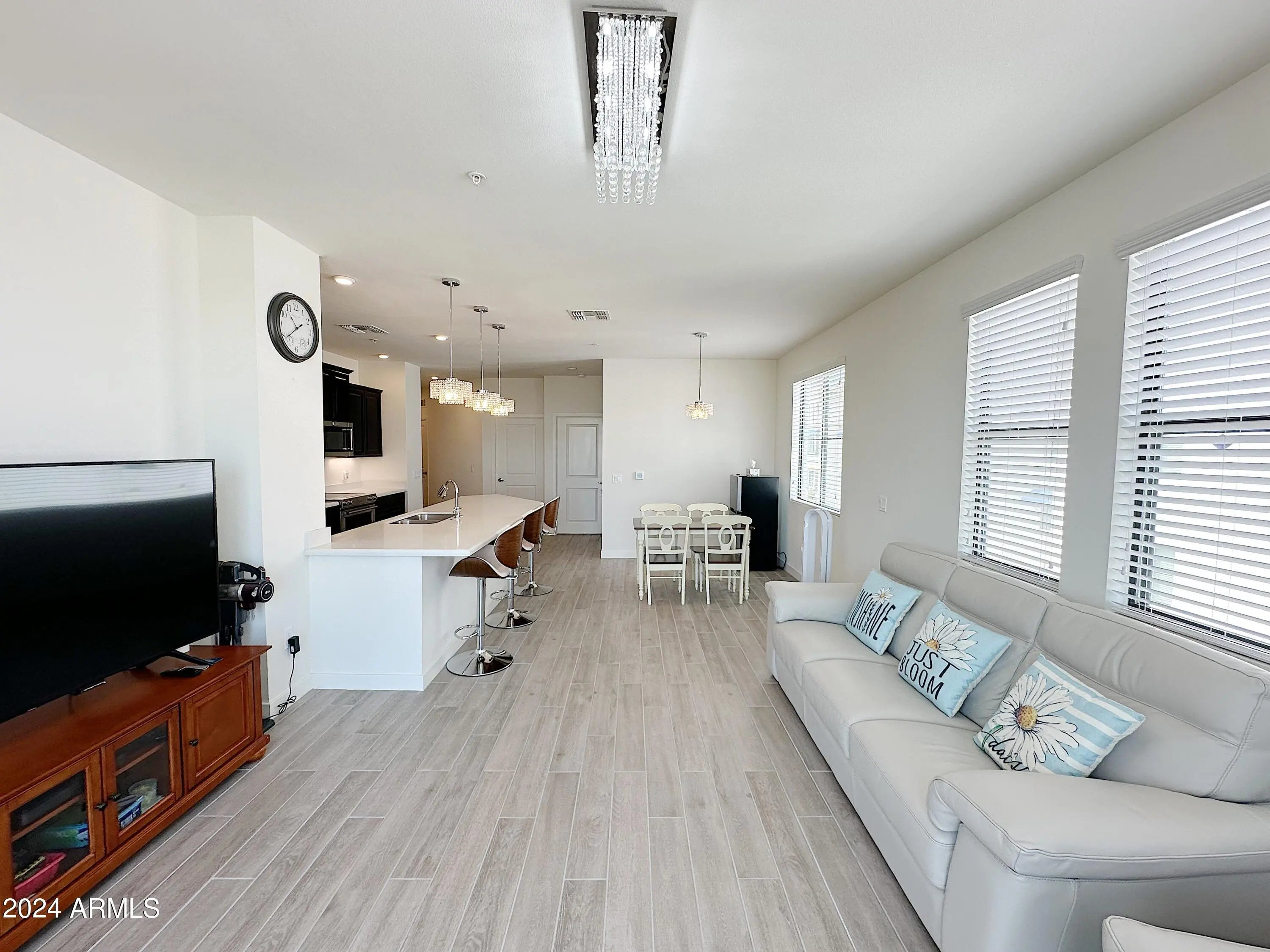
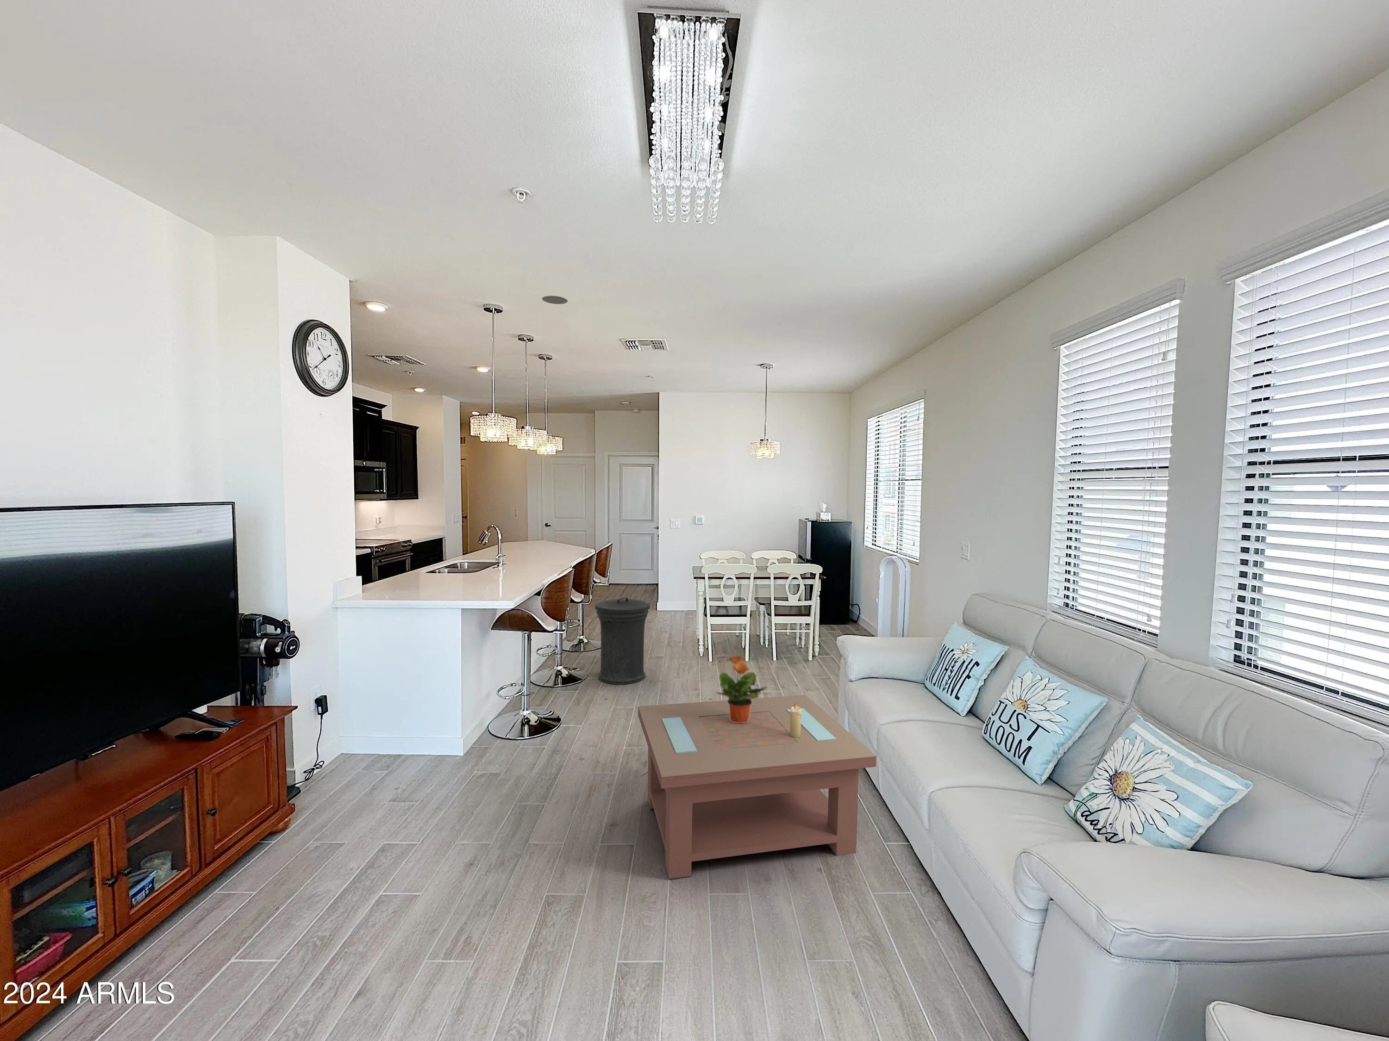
+ candle (795, 718)
+ trash can (622, 638)
+ recessed light (555, 299)
+ coffee table (745, 776)
+ potted plant (738, 689)
